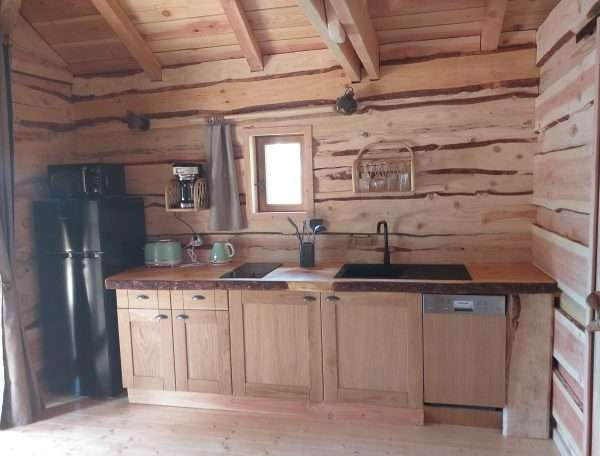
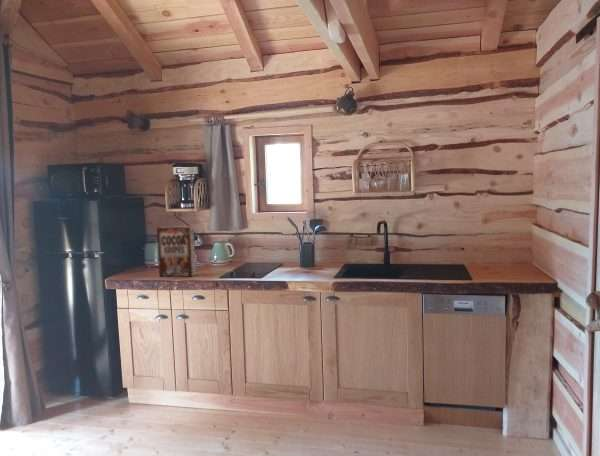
+ cereal box (176, 251)
